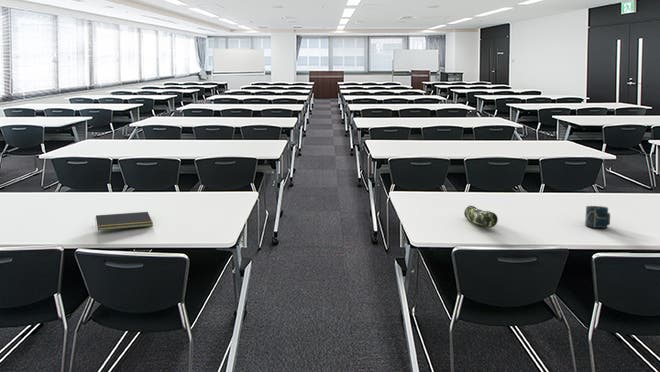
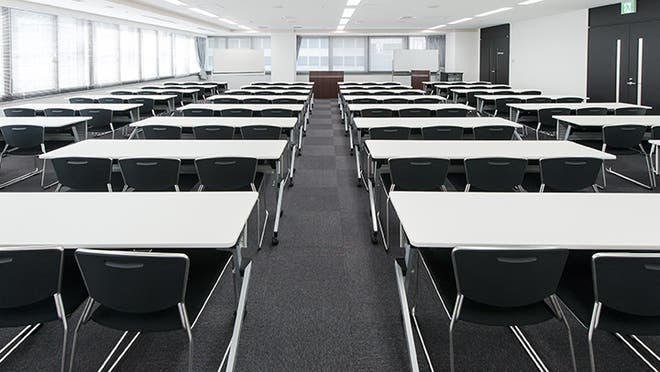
- cup (598, 217)
- pencil case (479, 216)
- notepad (124, 220)
